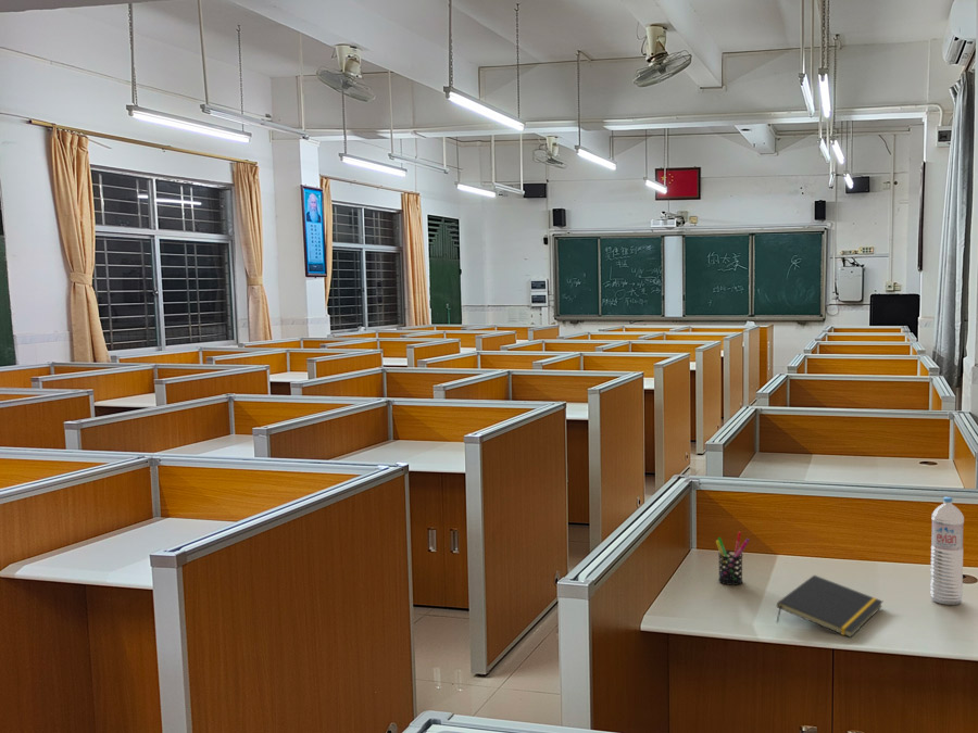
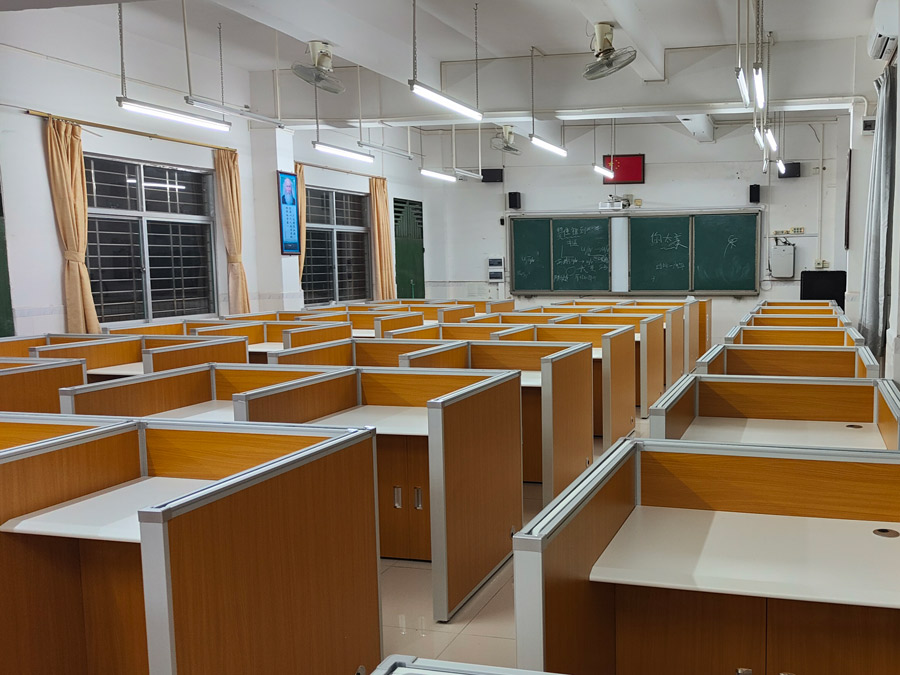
- pen holder (729, 556)
- notepad (830, 604)
- water bottle (946, 549)
